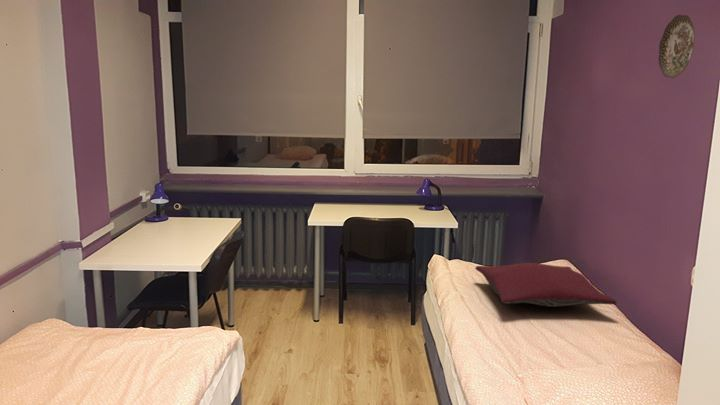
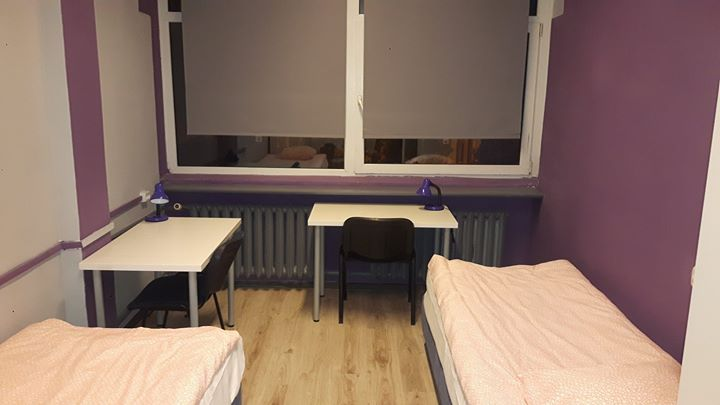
- decorative plate (678, 46)
- pillow (539, 283)
